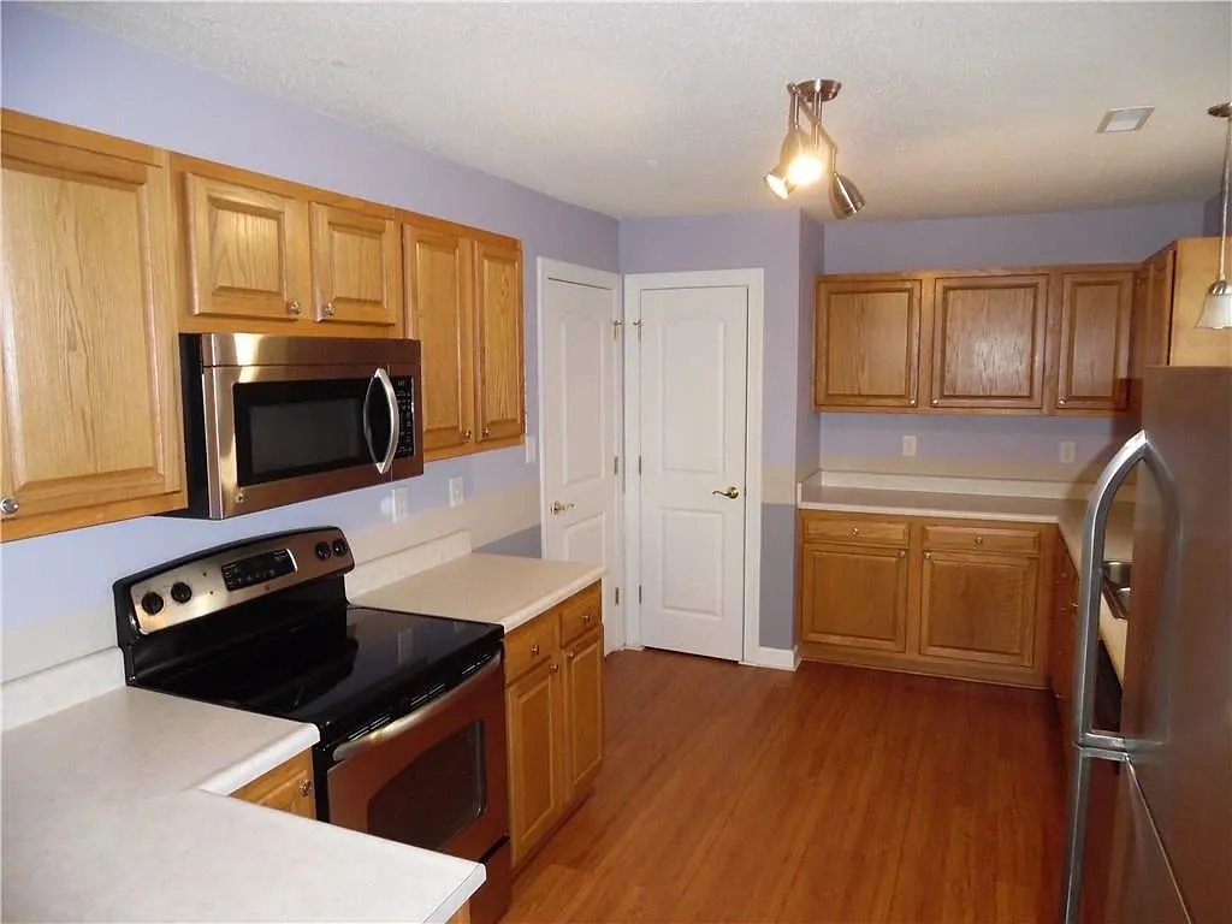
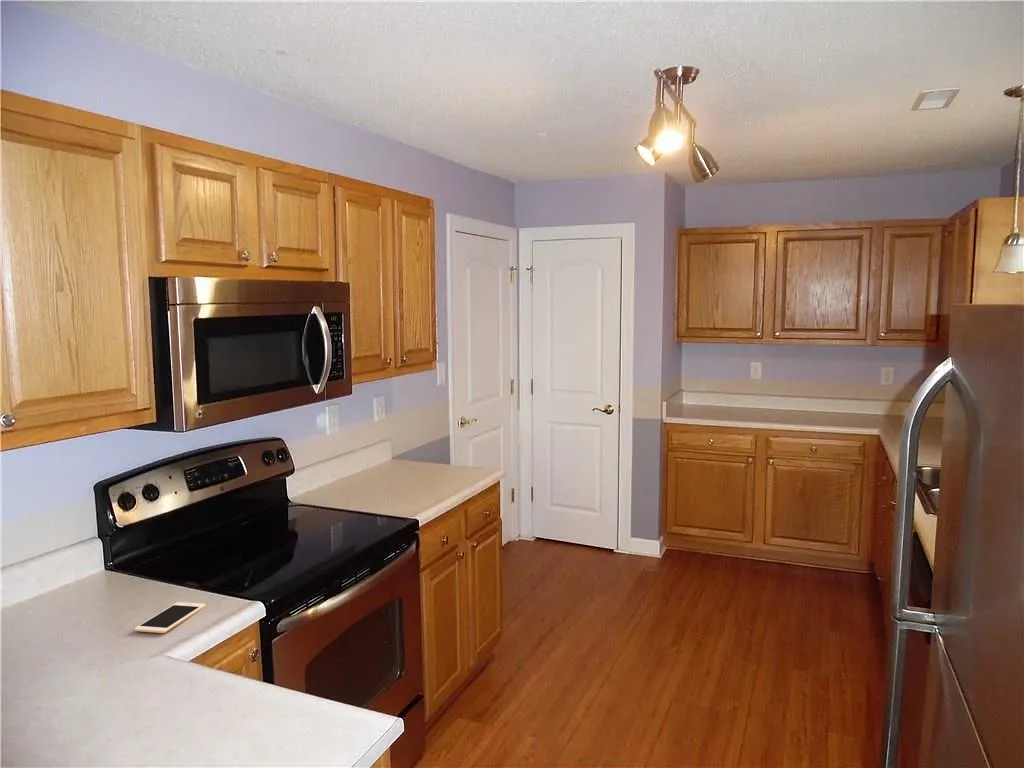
+ cell phone (171, 616)
